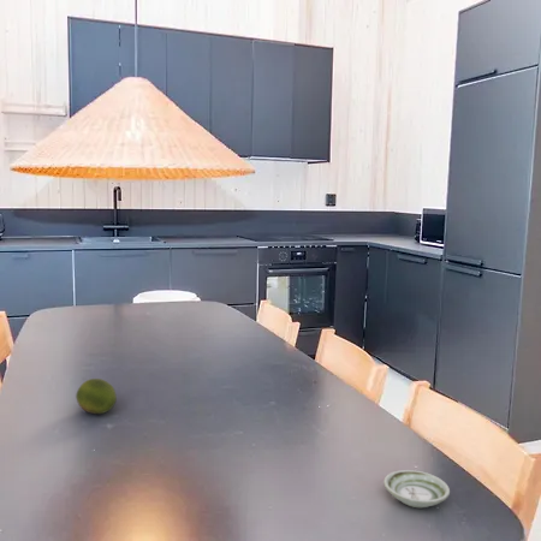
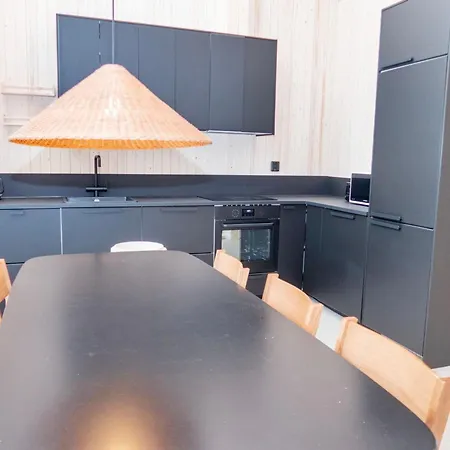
- saucer (416, 491)
- fruit (96, 396)
